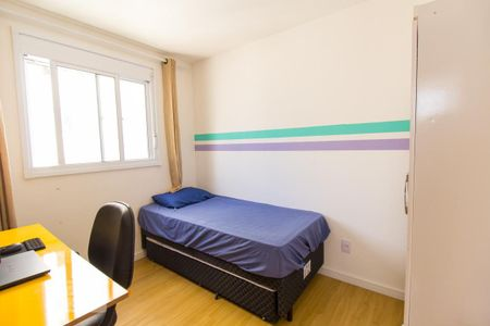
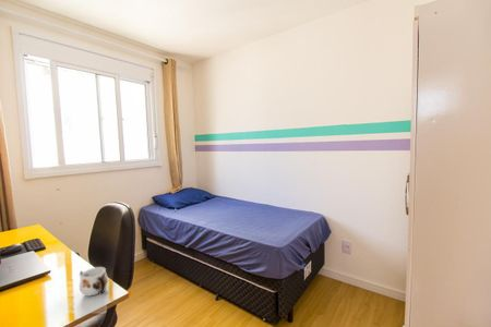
+ mug (95, 280)
